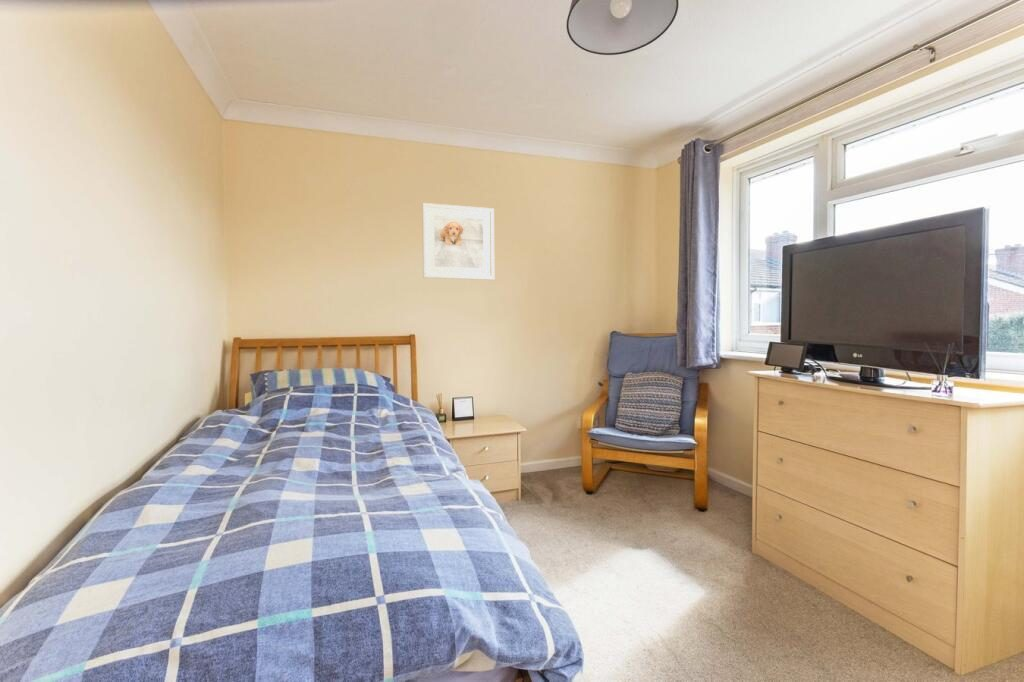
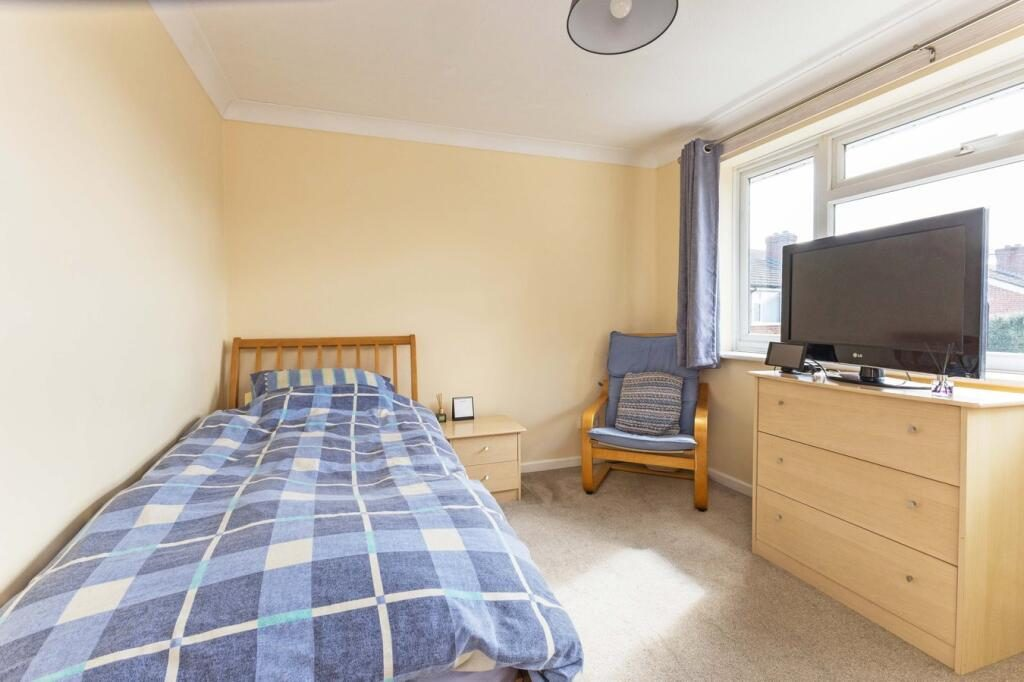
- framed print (459, 242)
